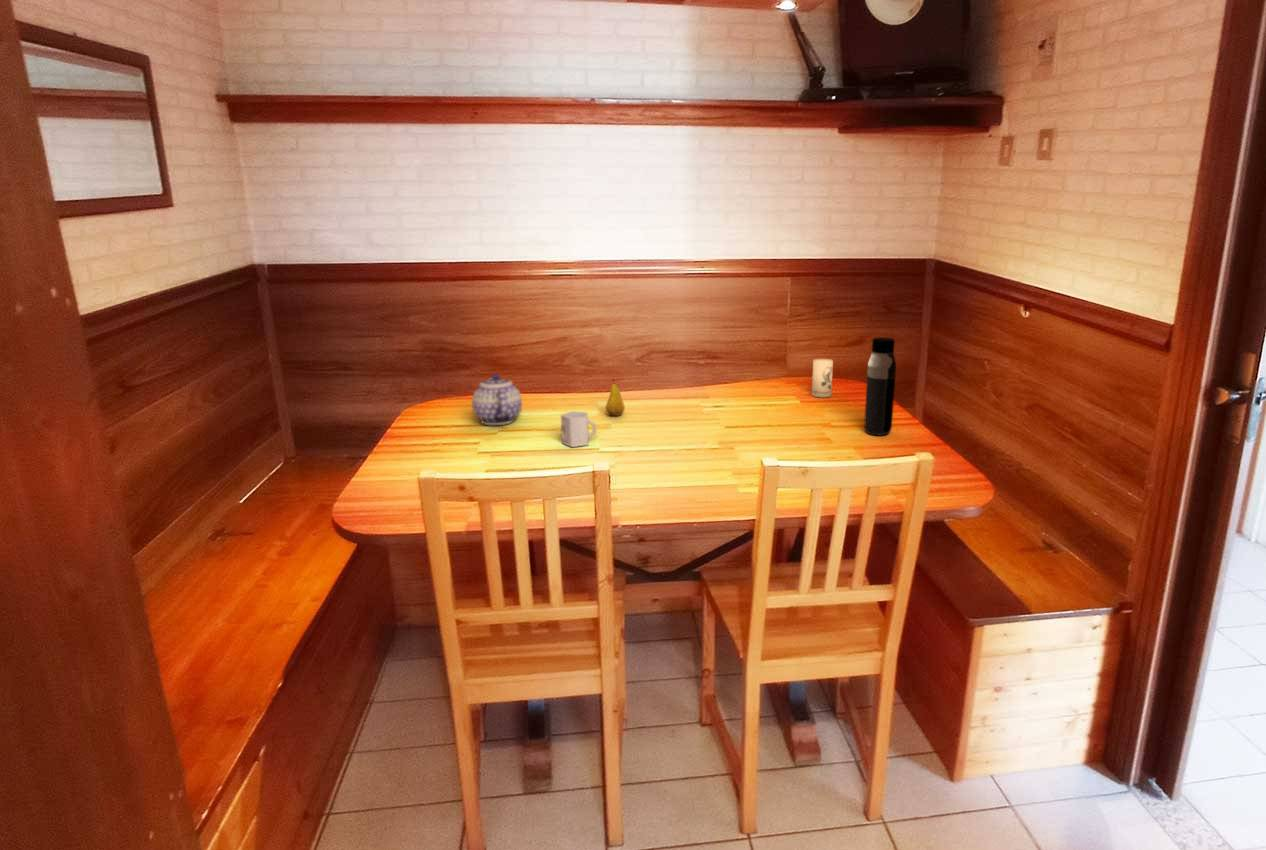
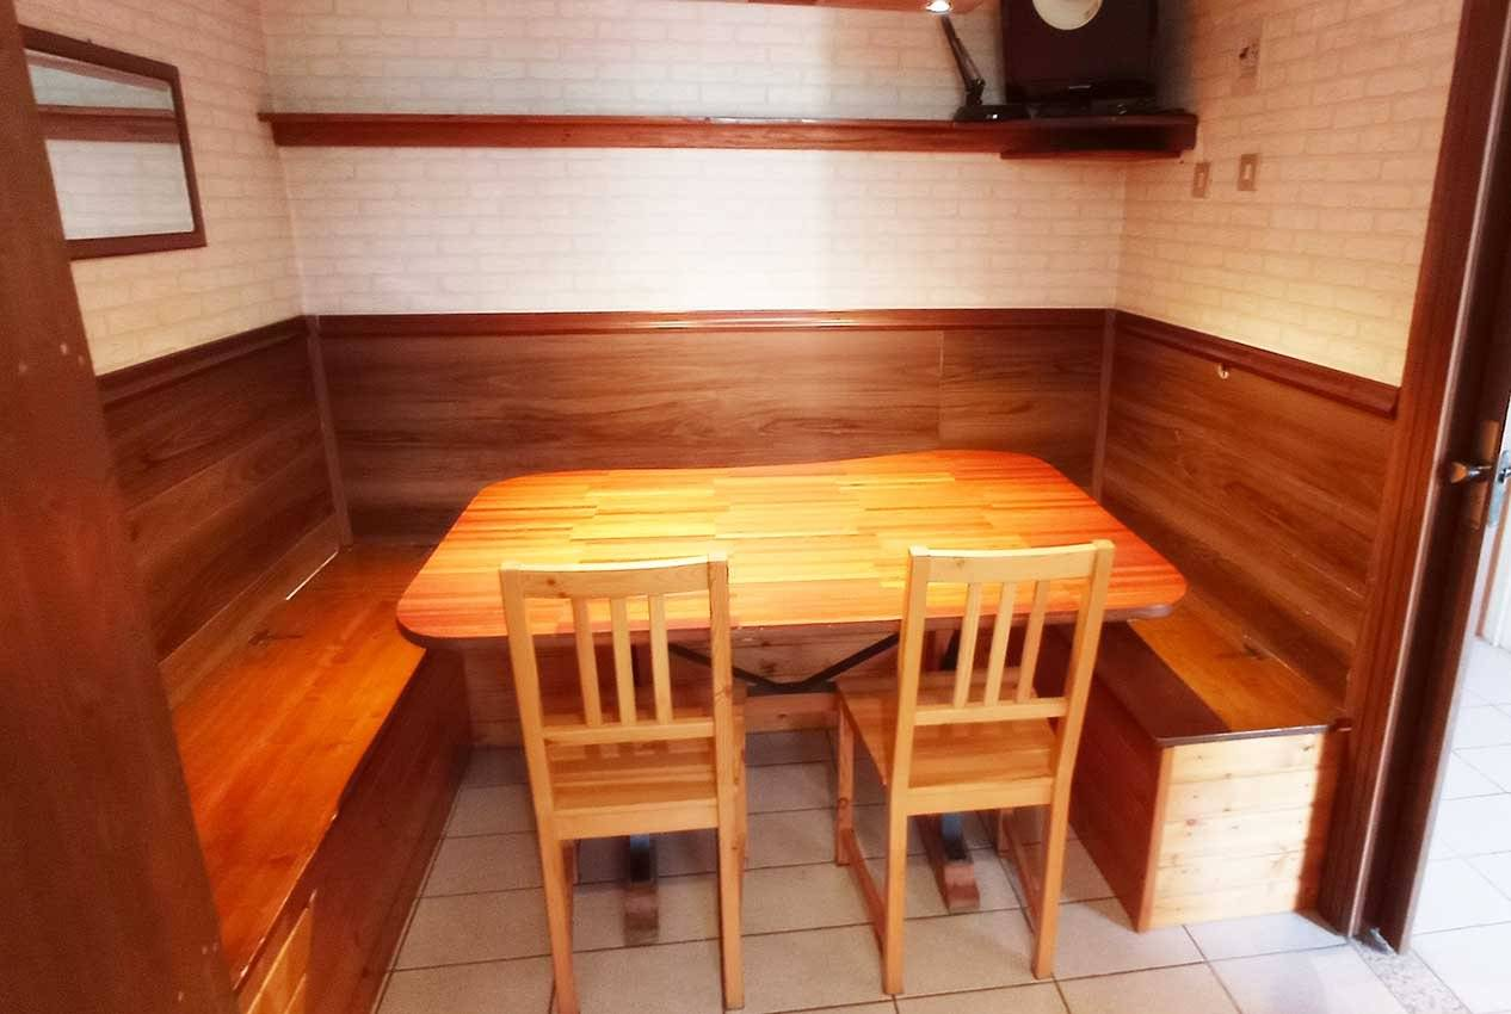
- cup (578, 428)
- fruit (614, 396)
- water bottle (880, 386)
- candle (822, 377)
- teapot (496, 397)
